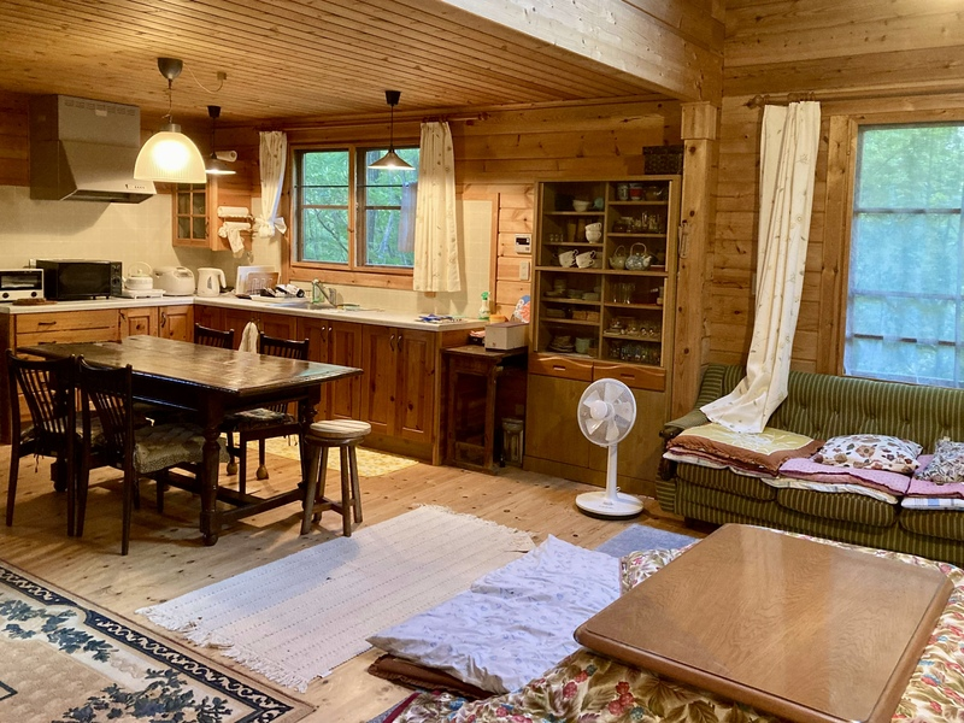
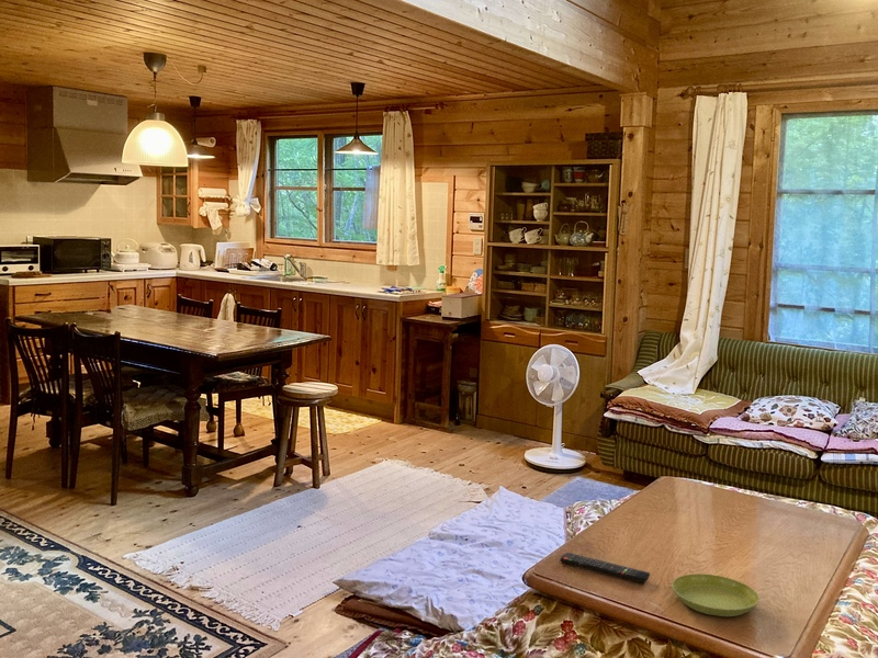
+ remote control (603, 567)
+ saucer (714, 595)
